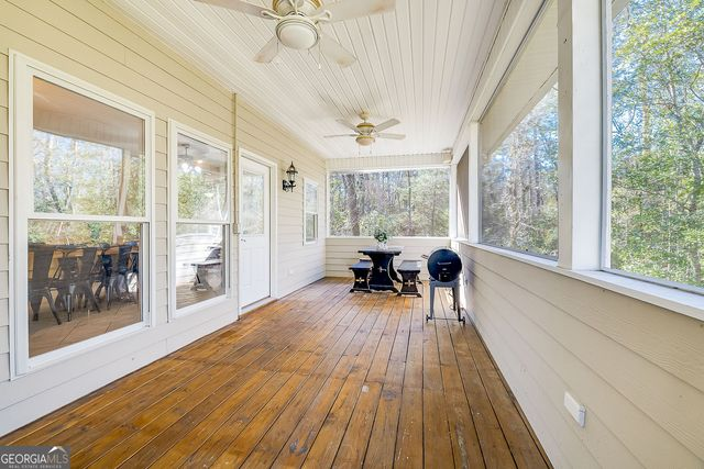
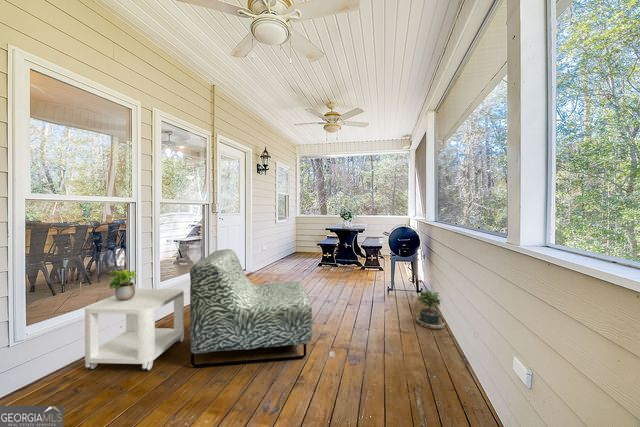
+ potted plant (427, 305)
+ potted plant (122, 283)
+ side table (139, 326)
+ armchair (256, 297)
